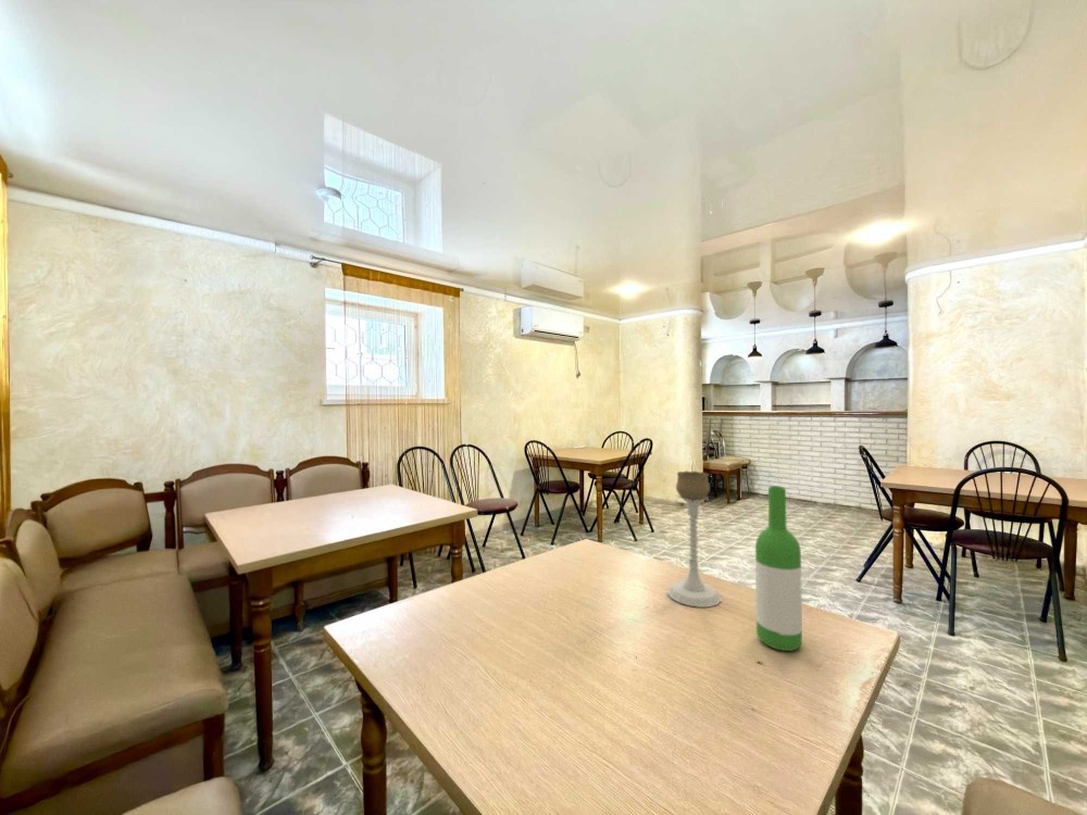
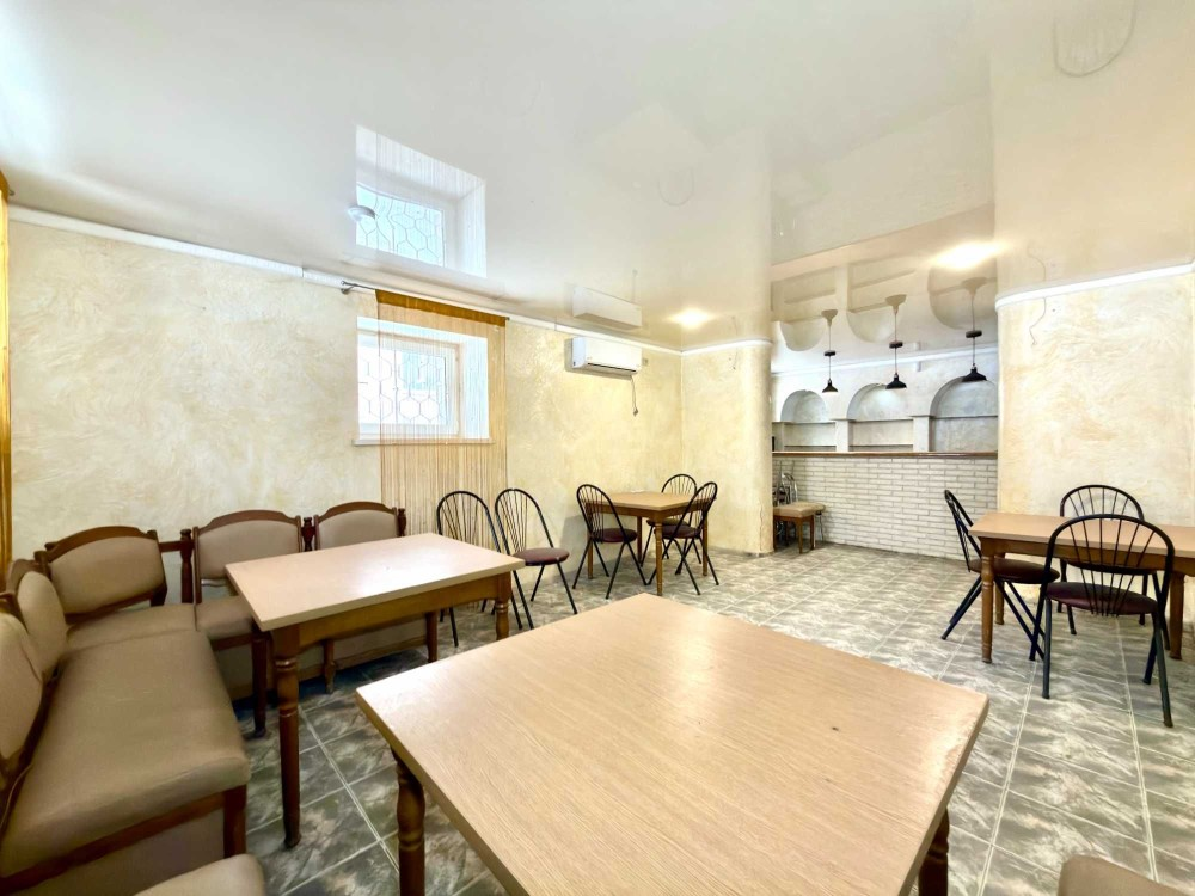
- wine bottle (777, 564)
- candle holder (692, 534)
